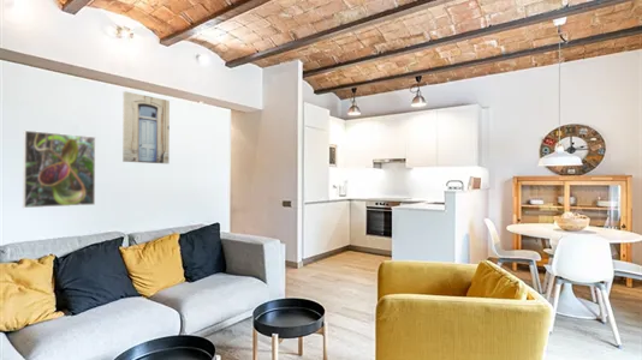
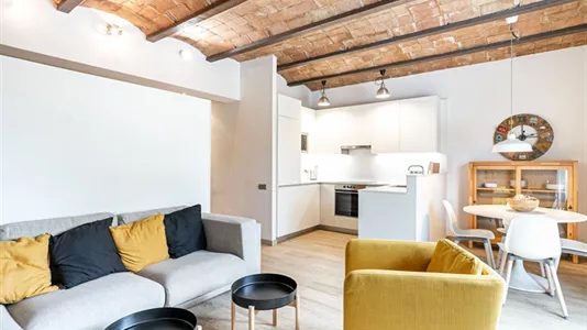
- wall art (147, 128)
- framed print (61, 169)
